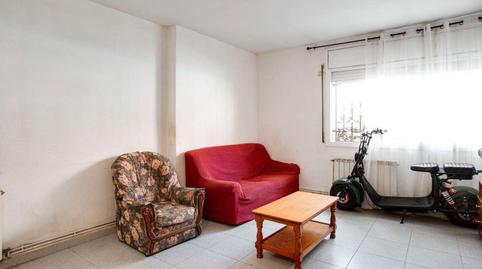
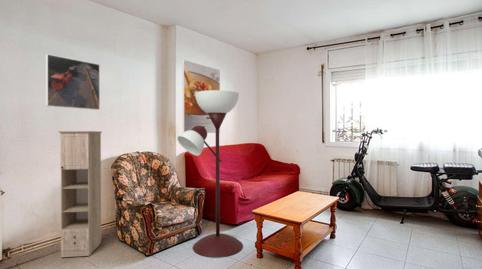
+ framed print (196, 100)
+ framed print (74, 84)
+ floor lamp (216, 170)
+ storage cabinet (81, 190)
